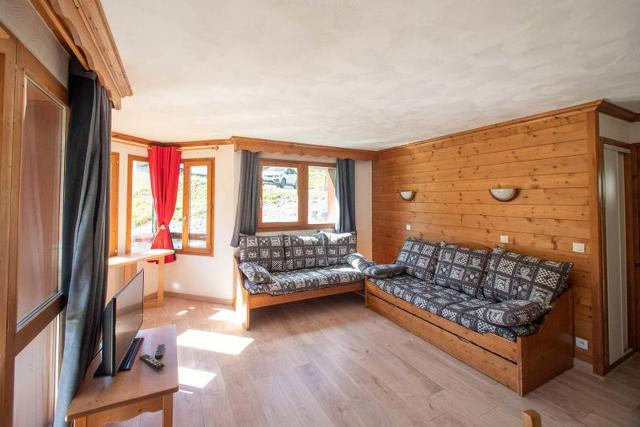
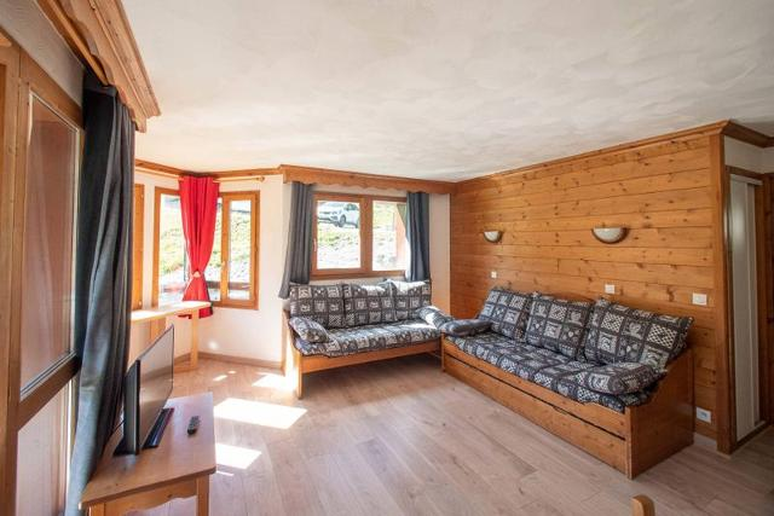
- remote control (151, 361)
